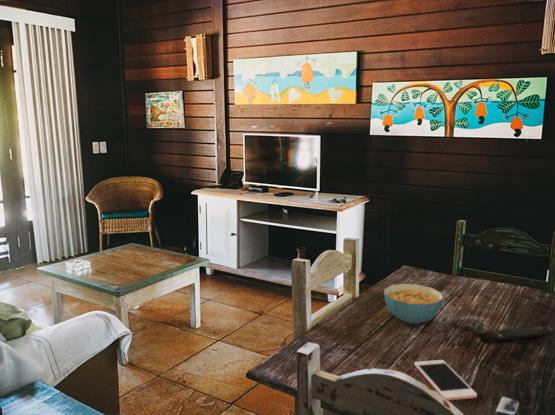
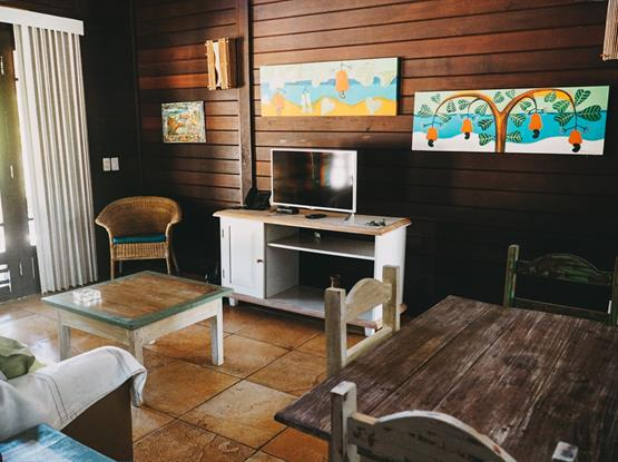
- cereal bowl (412, 306)
- cell phone (443, 378)
- remote control (515, 334)
